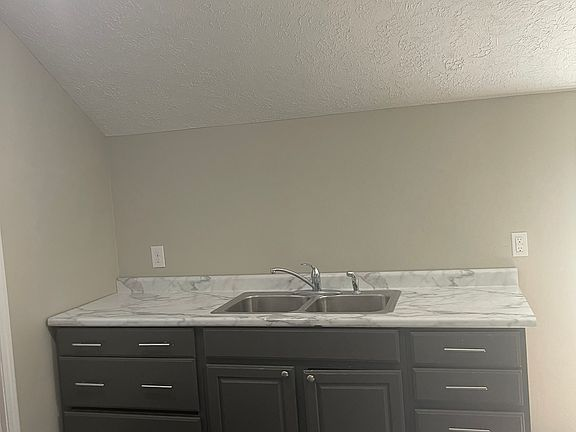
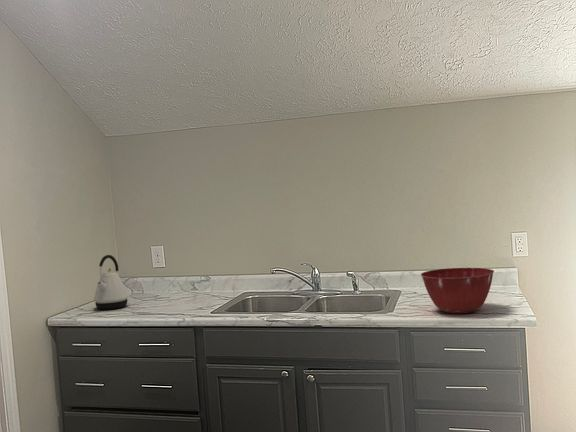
+ kettle (109, 281)
+ mixing bowl (458, 291)
